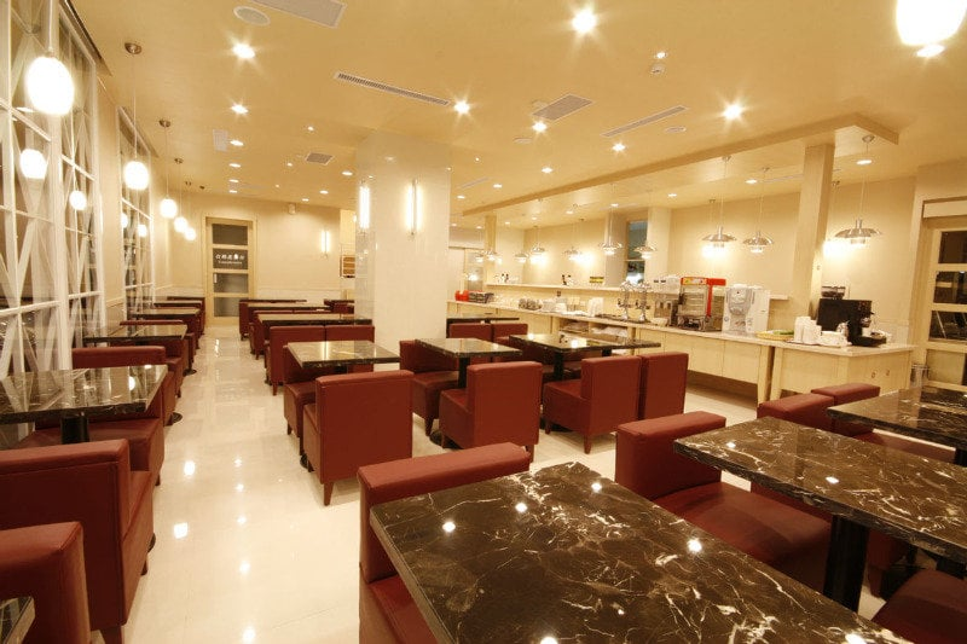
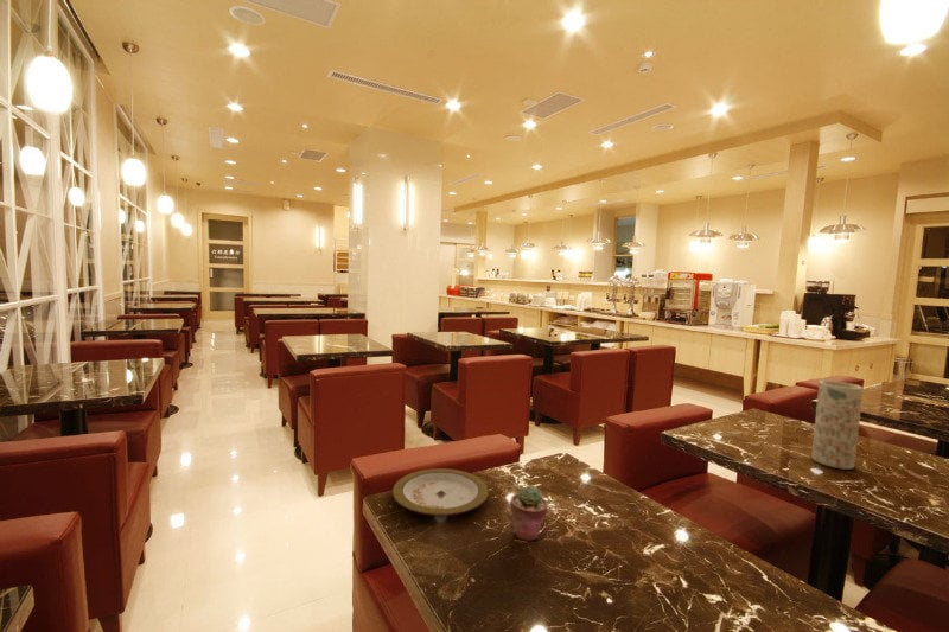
+ vase (836, 423)
+ potted succulent (528, 510)
+ plate (440, 492)
